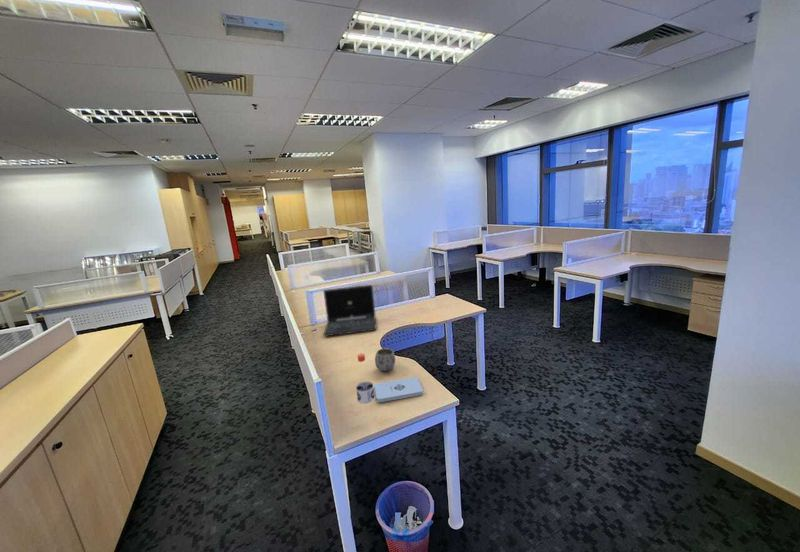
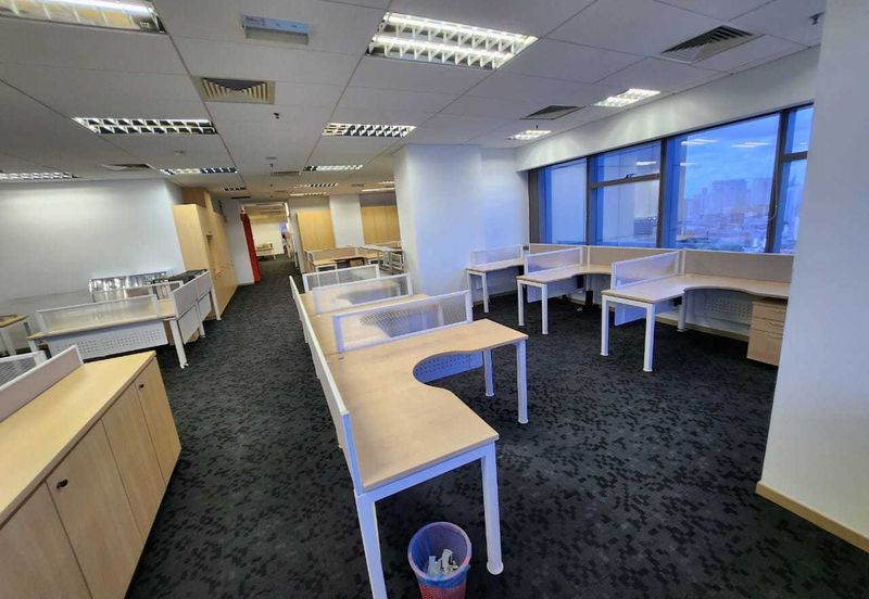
- notepad (398, 389)
- laptop (349, 309)
- mug (385, 358)
- water bottle (364, 387)
